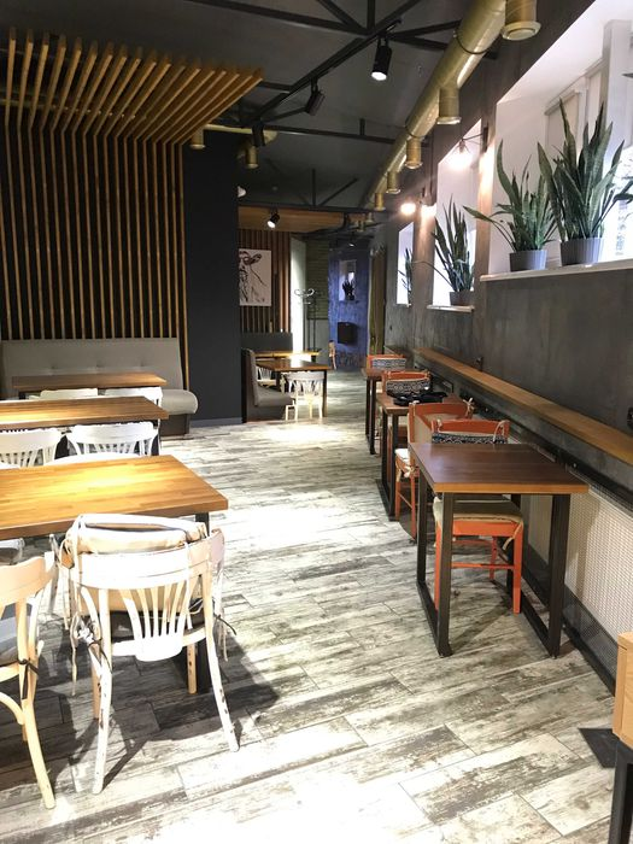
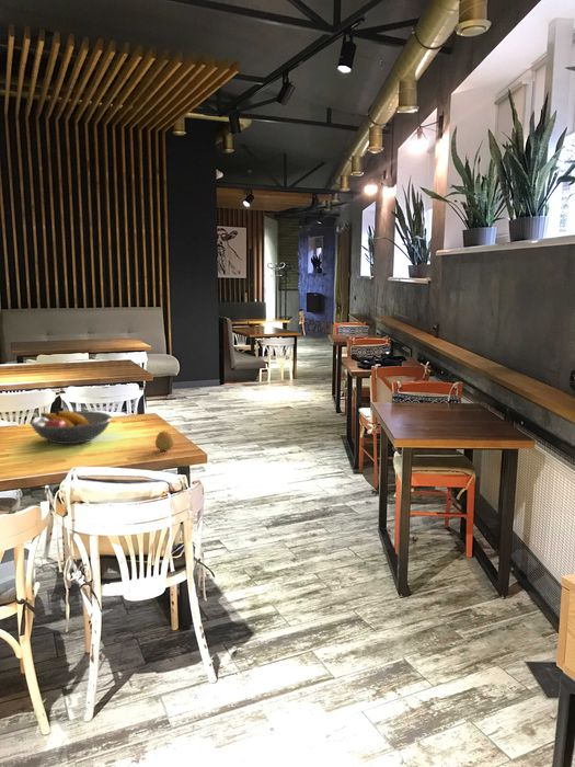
+ fruit bowl (71, 426)
+ fruit (164, 440)
